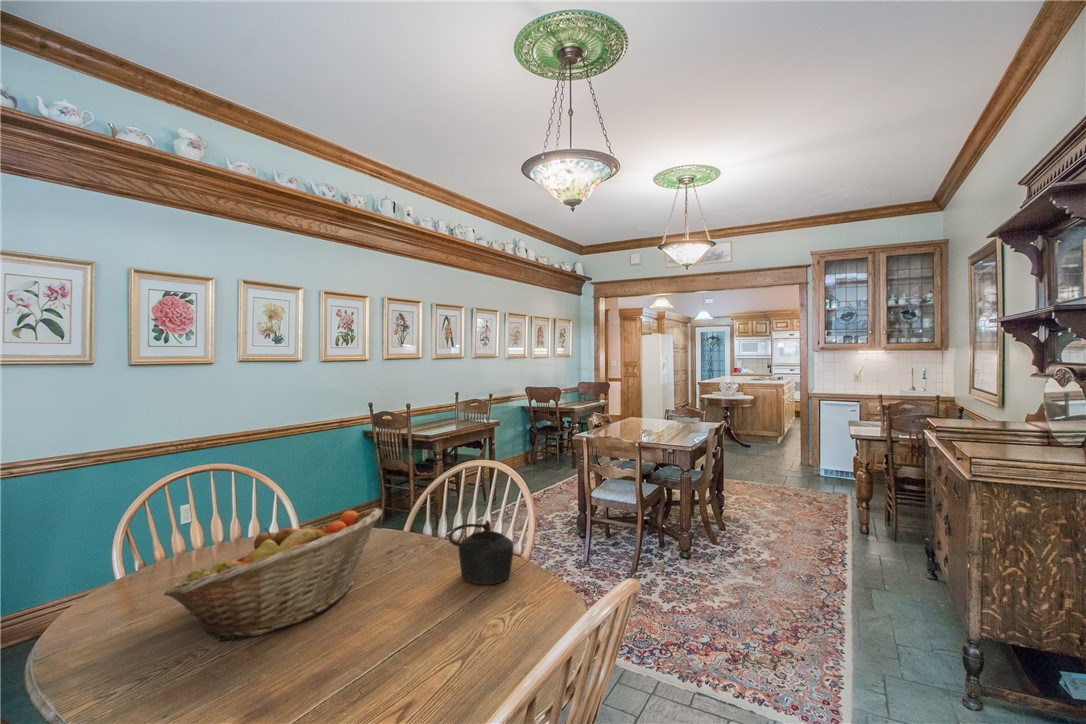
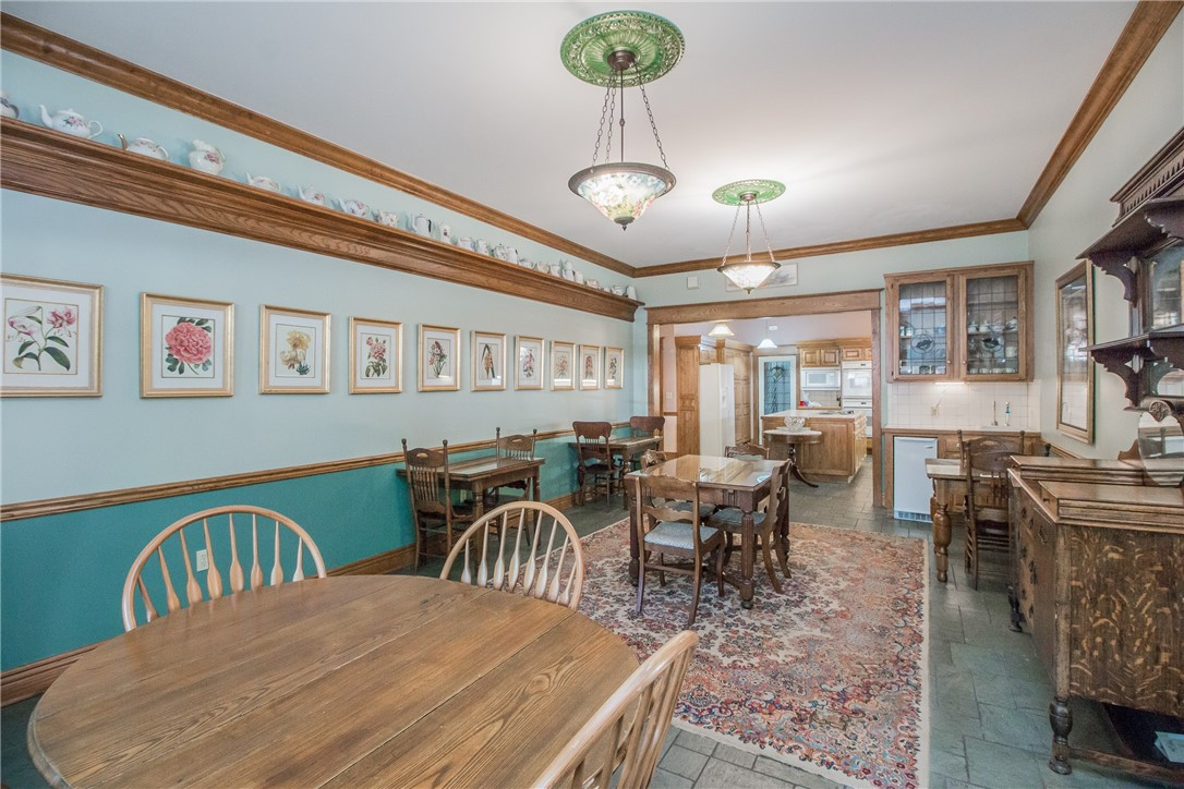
- fruit basket (288, 561)
- teapot (483, 550)
